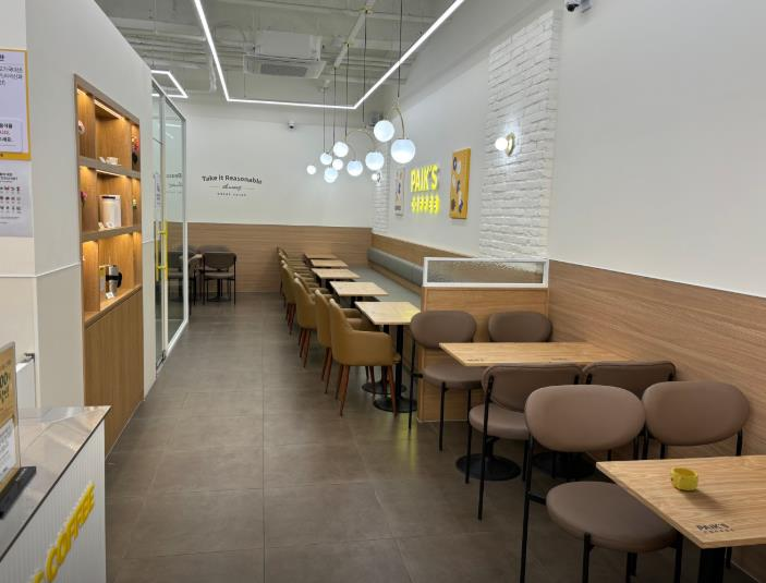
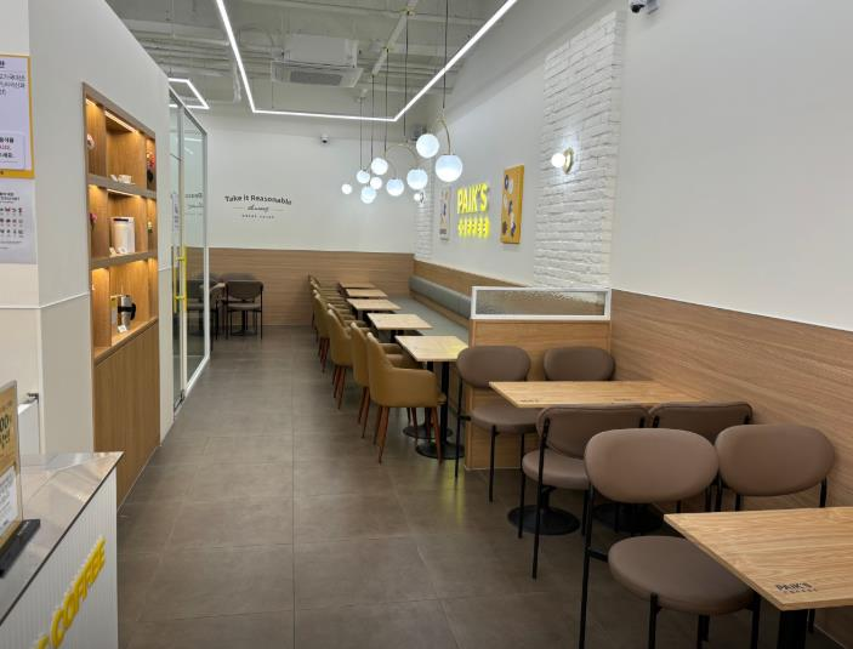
- cup (683, 479)
